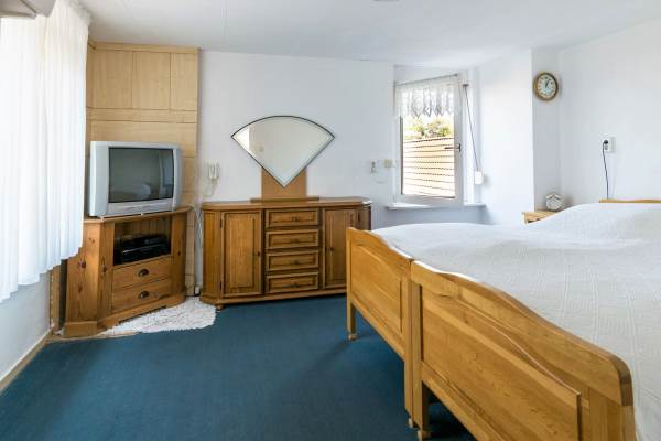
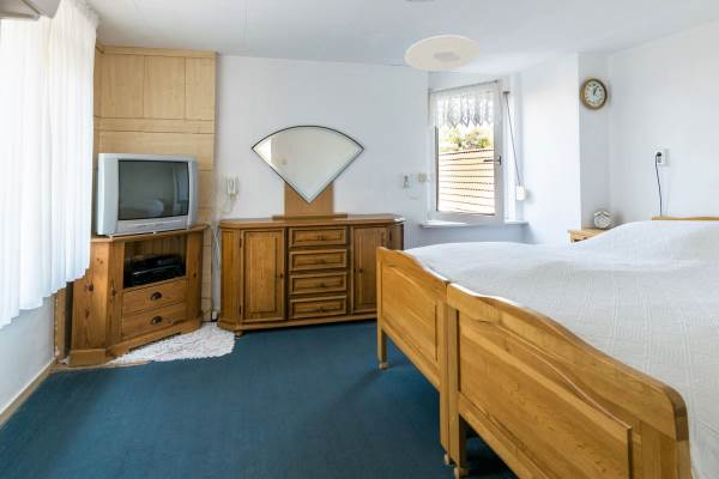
+ ceiling light (441, 51)
